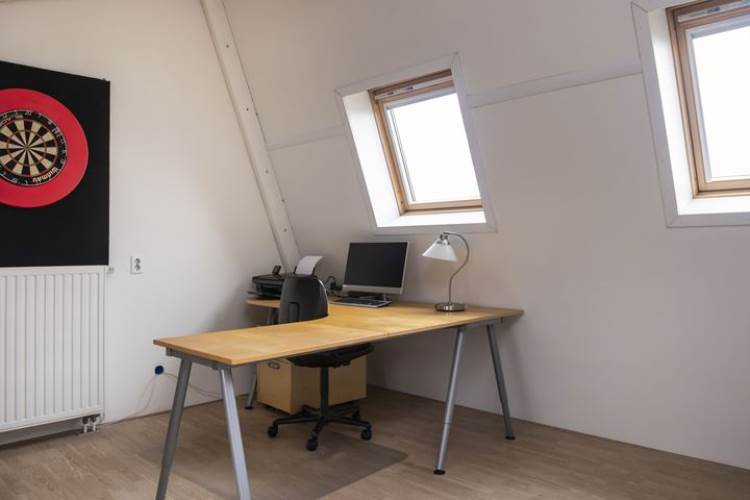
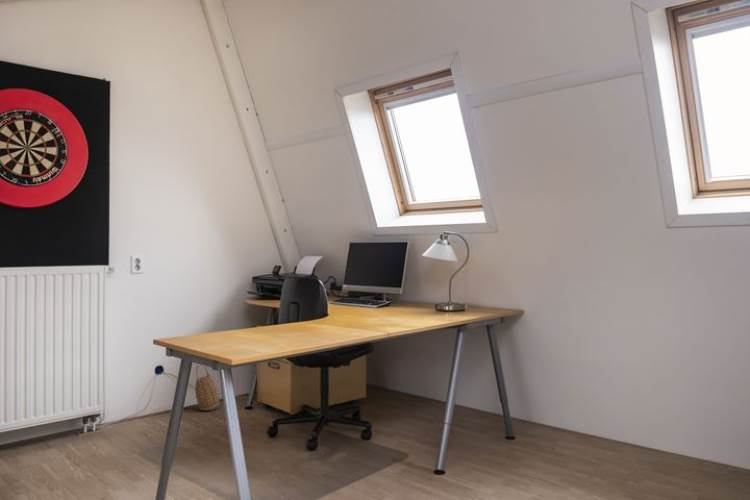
+ basket (207, 385)
